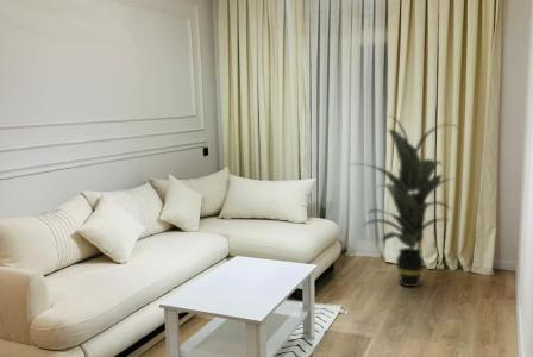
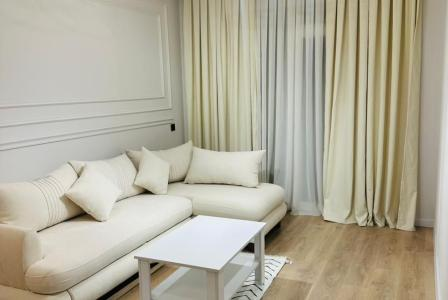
- indoor plant (405, 200)
